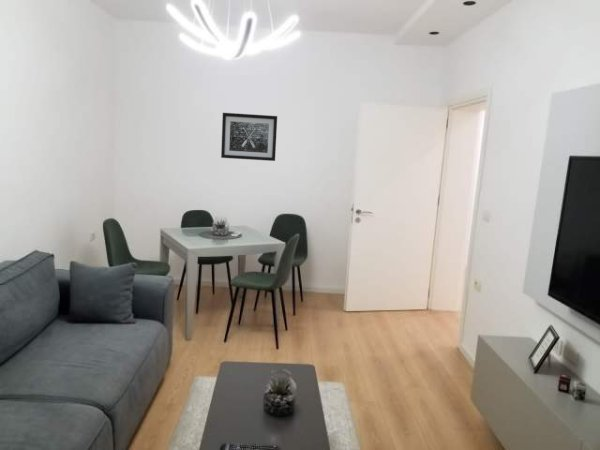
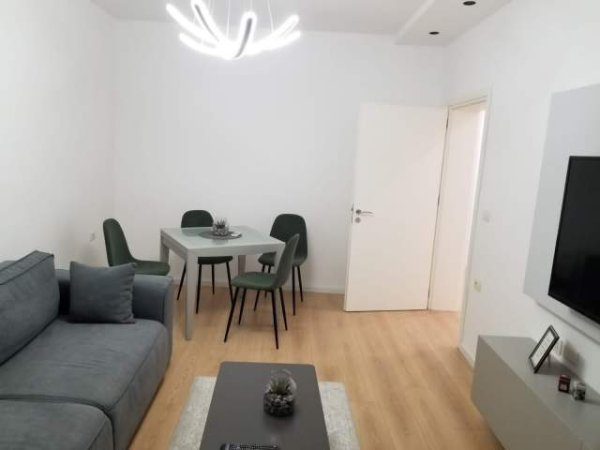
- wall art (249, 137)
